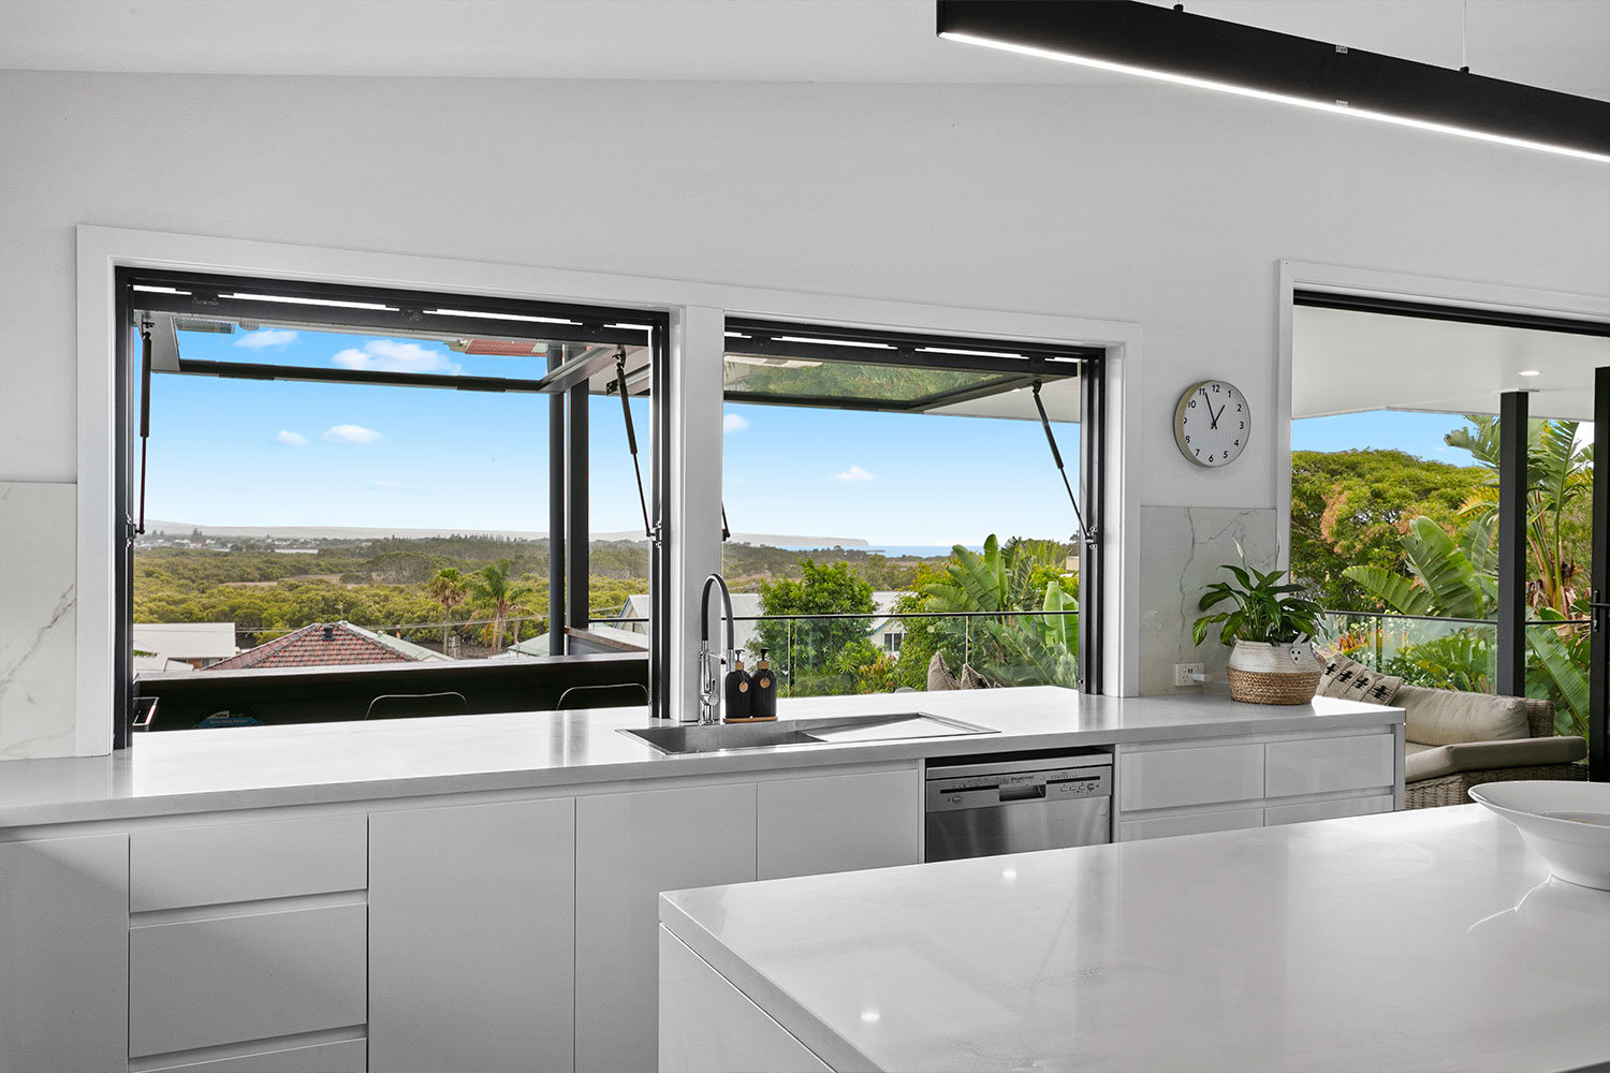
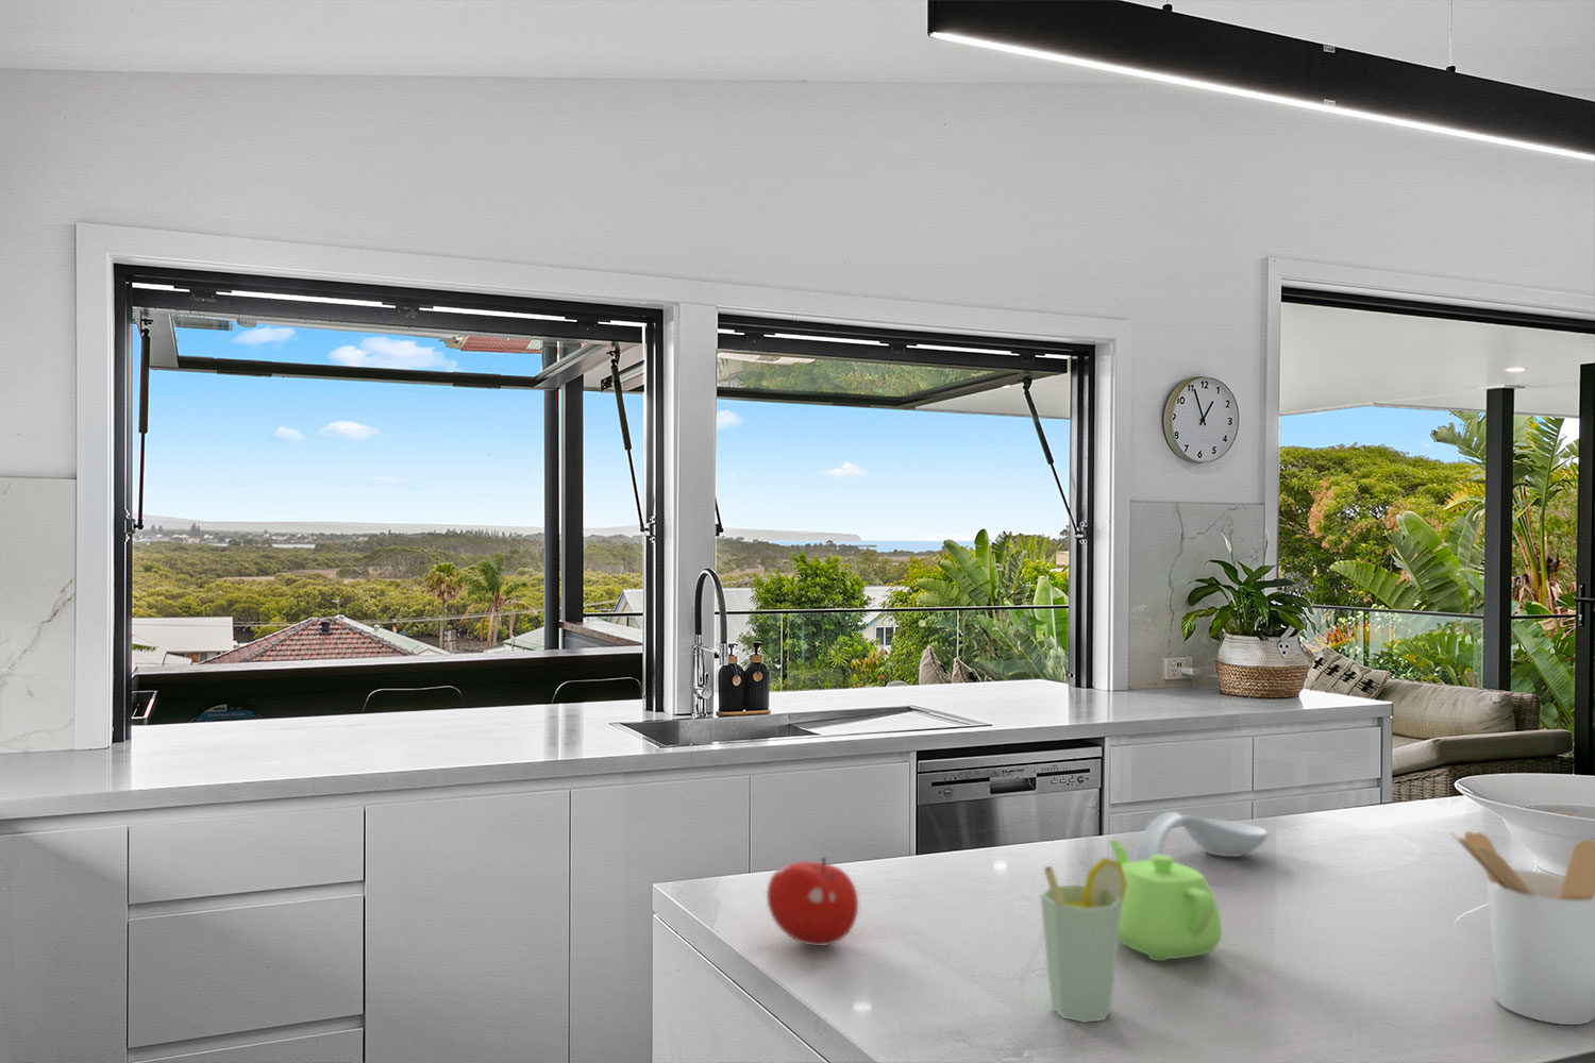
+ teapot (1158, 899)
+ cup (1087, 931)
+ spoon rest (1201, 833)
+ utensil holder (1523, 917)
+ fruit (812, 897)
